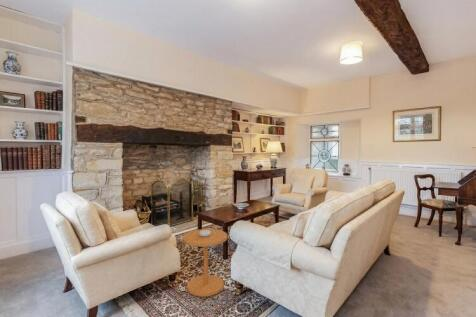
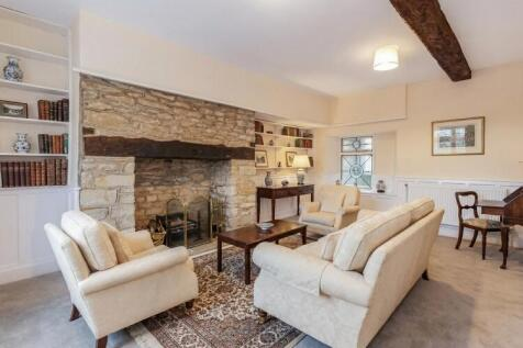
- side table (205, 258)
